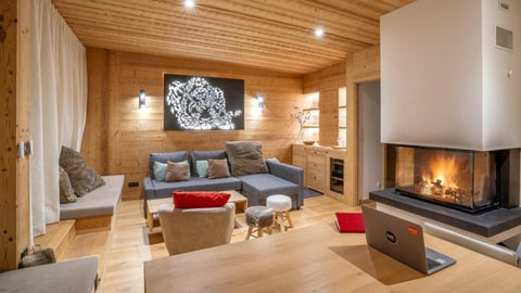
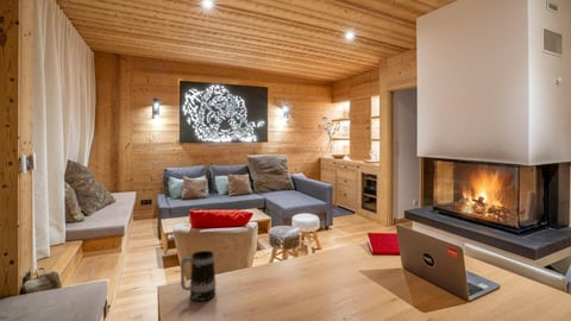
+ mug (197, 275)
